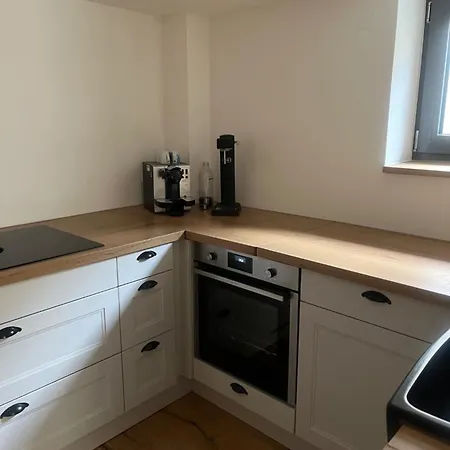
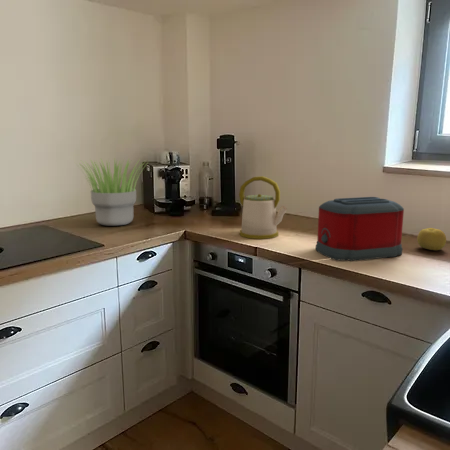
+ toaster (361, 225)
+ kettle (263, 206)
+ potted plant (114, 191)
+ fruit (431, 238)
